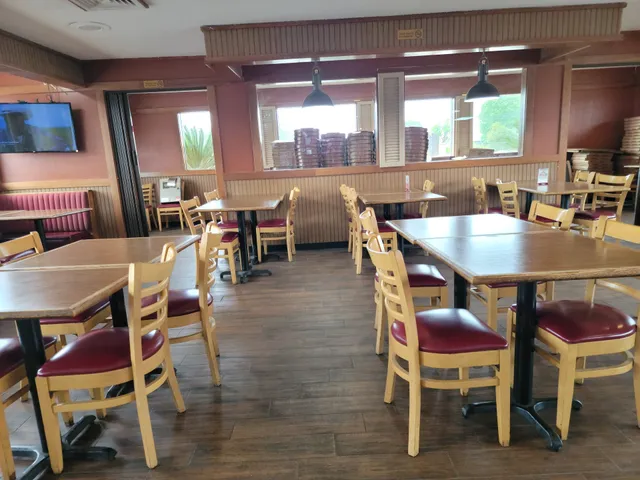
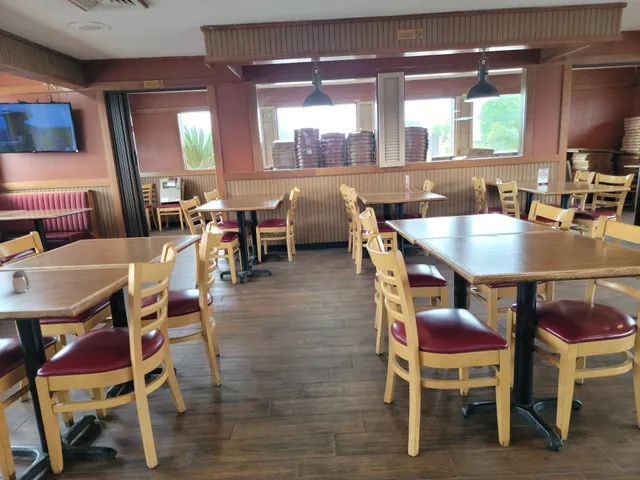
+ salt and pepper shaker (20, 281)
